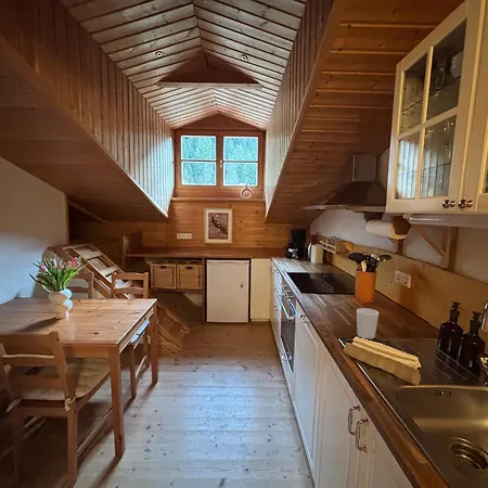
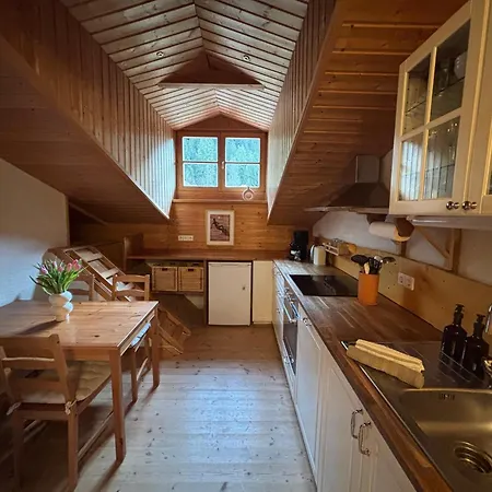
- cup (367, 324)
